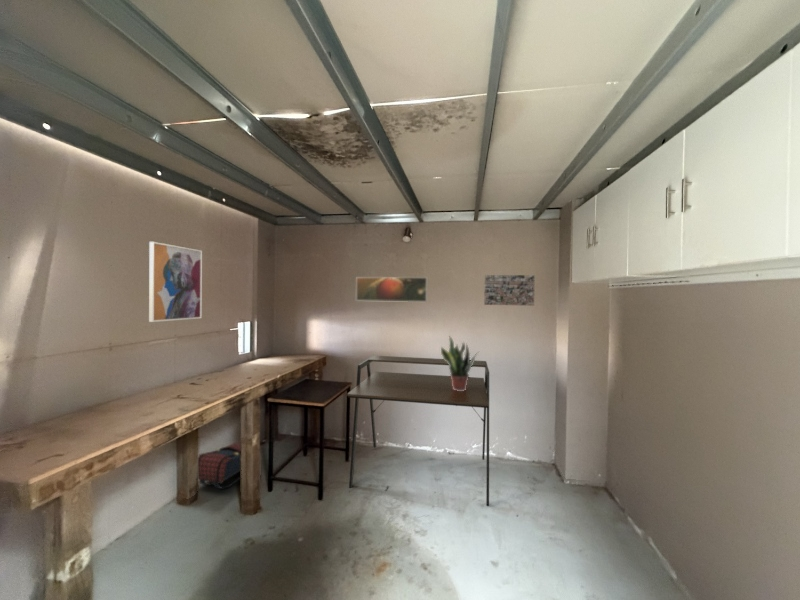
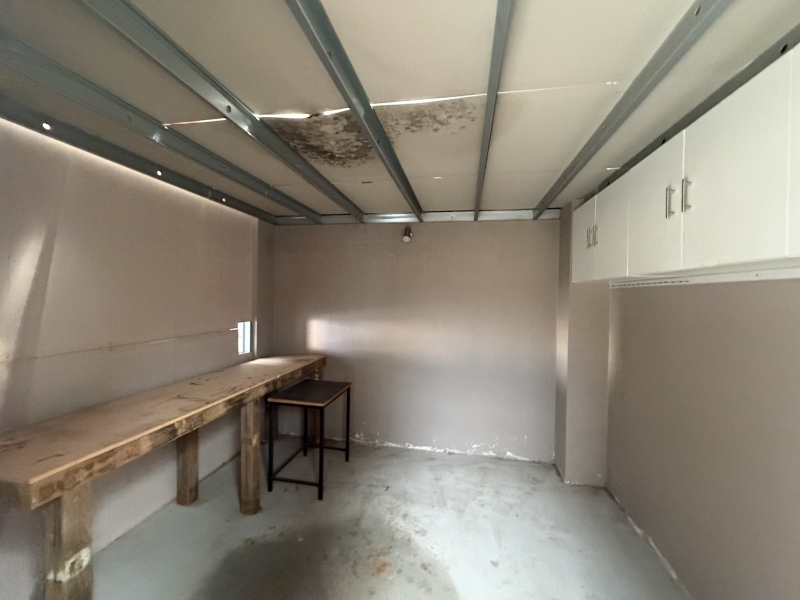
- map (508, 290)
- desk (422, 402)
- satchel (229, 464)
- wall art (177, 283)
- potted plant (458, 362)
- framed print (391, 289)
